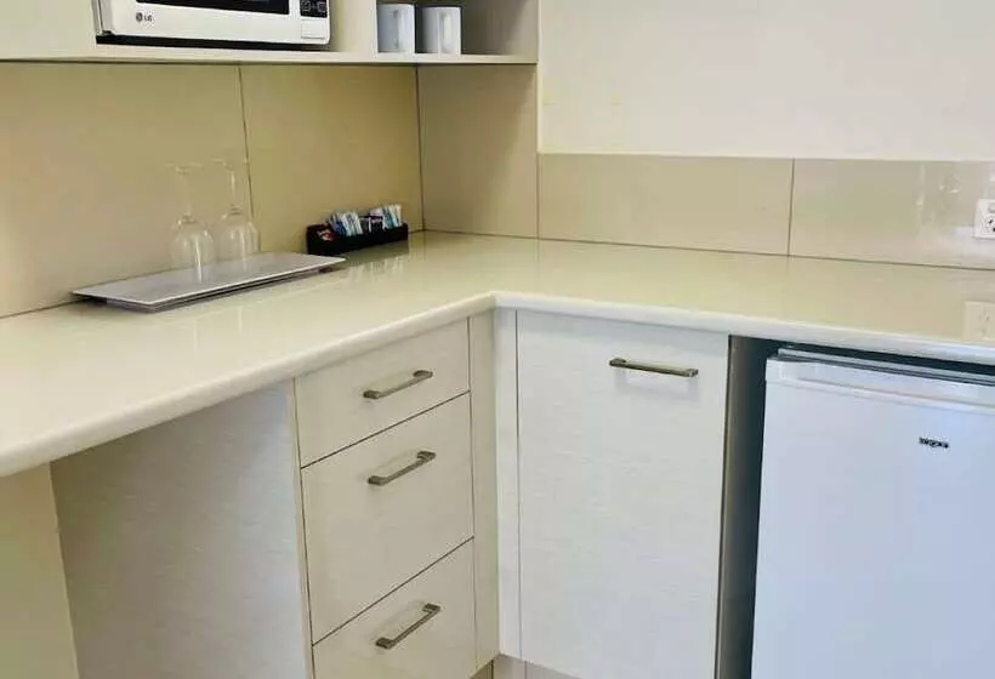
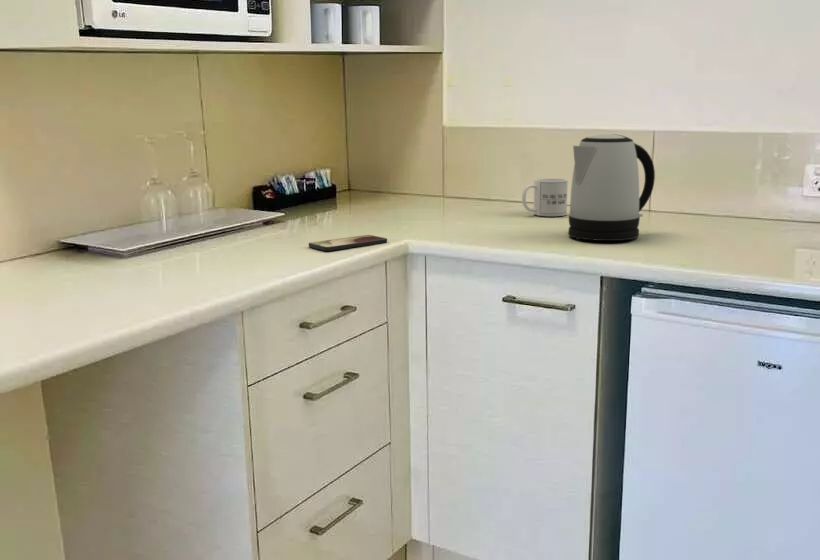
+ kettle (613, 185)
+ smartphone (348, 242)
+ mug (543, 197)
